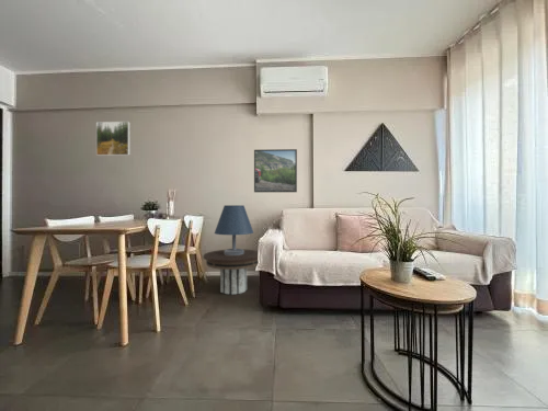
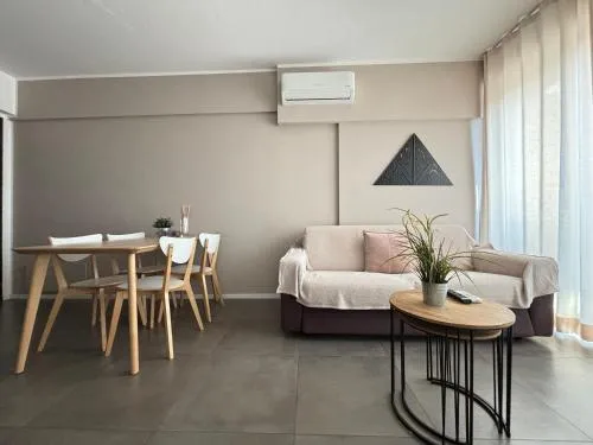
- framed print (275, 170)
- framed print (113, 138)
- table lamp (233, 229)
- side table (233, 272)
